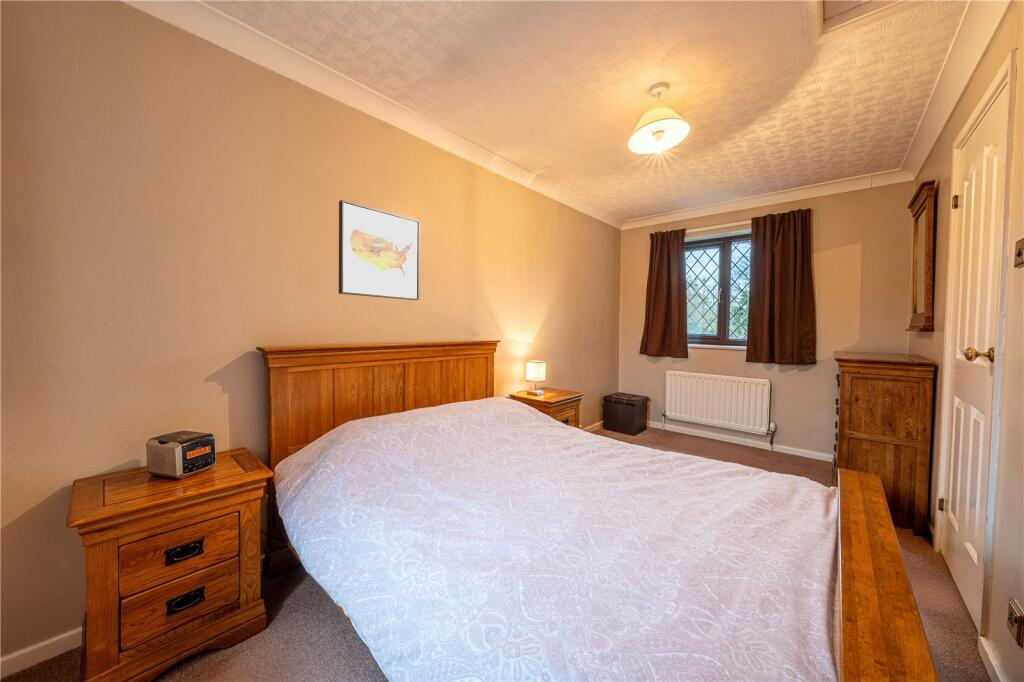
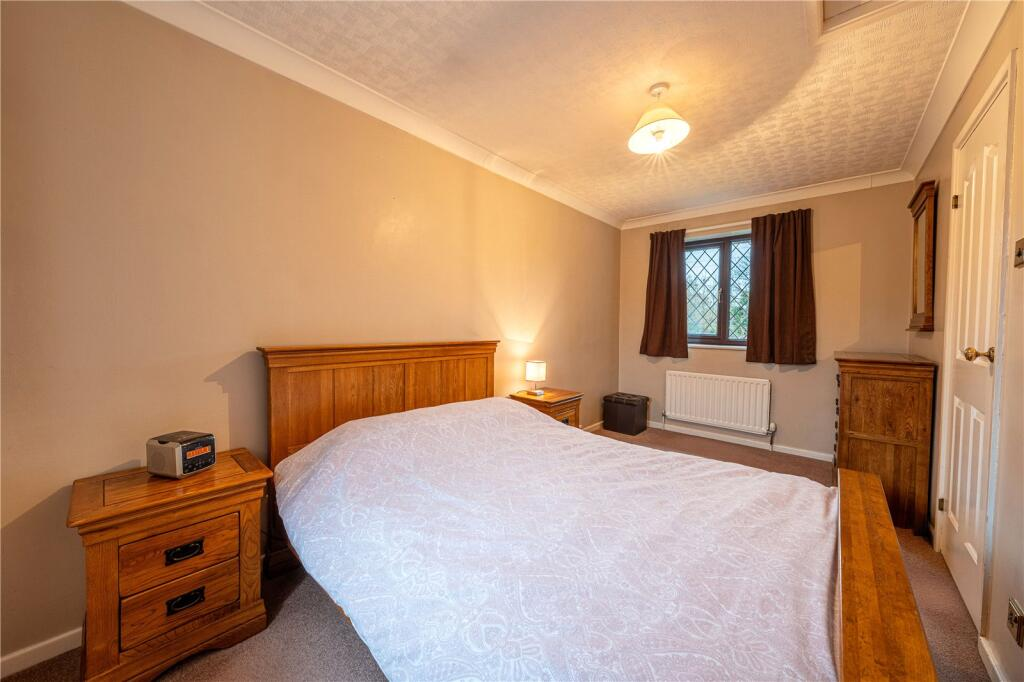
- wall art (382, 254)
